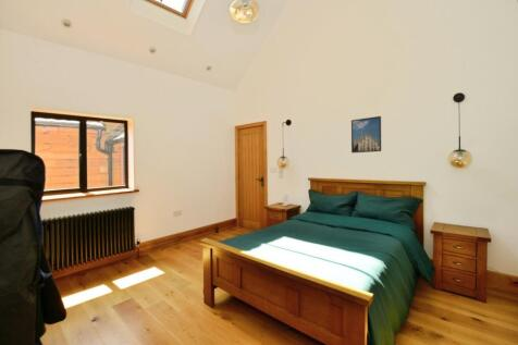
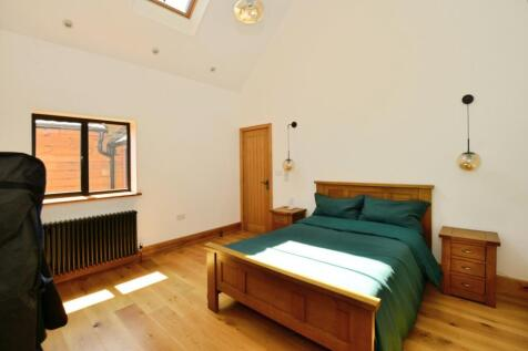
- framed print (366, 135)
